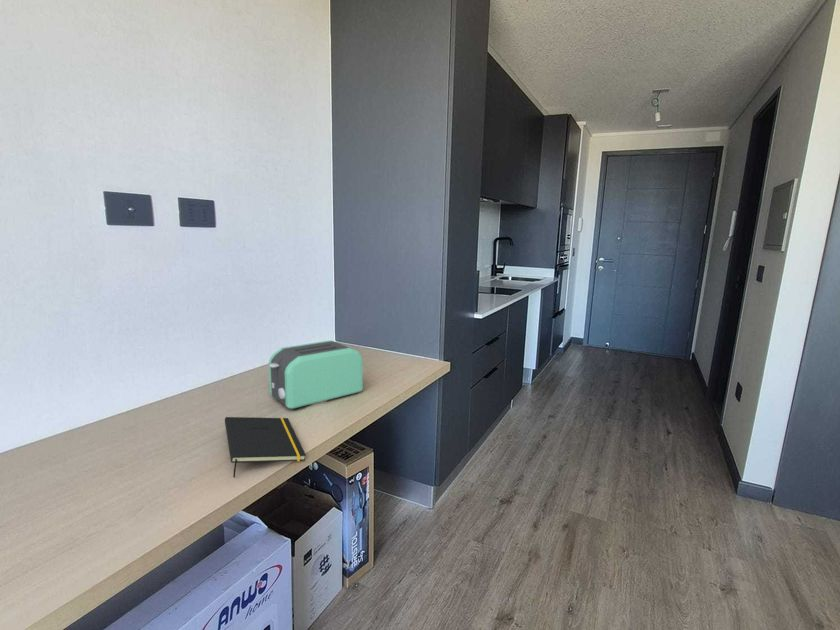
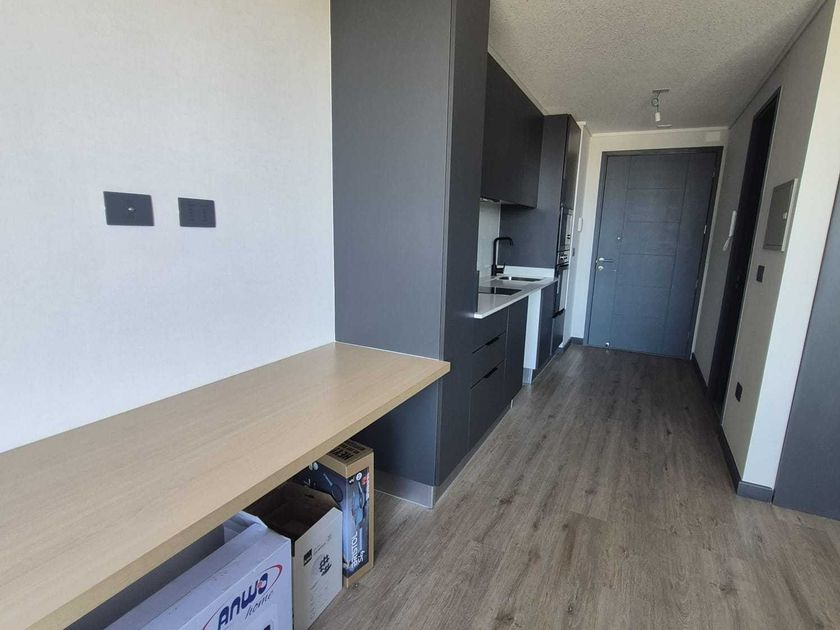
- notepad (263, 437)
- toaster (317, 371)
